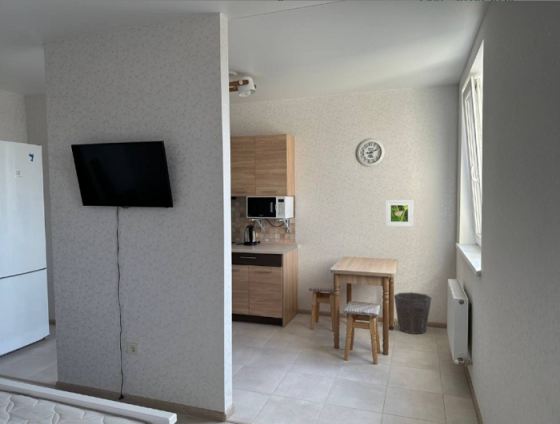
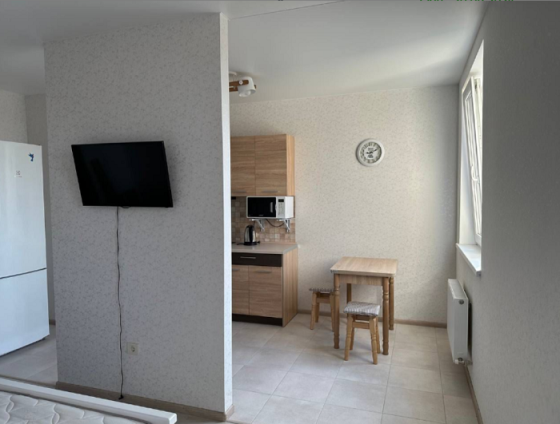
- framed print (399, 213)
- waste bin (412, 313)
